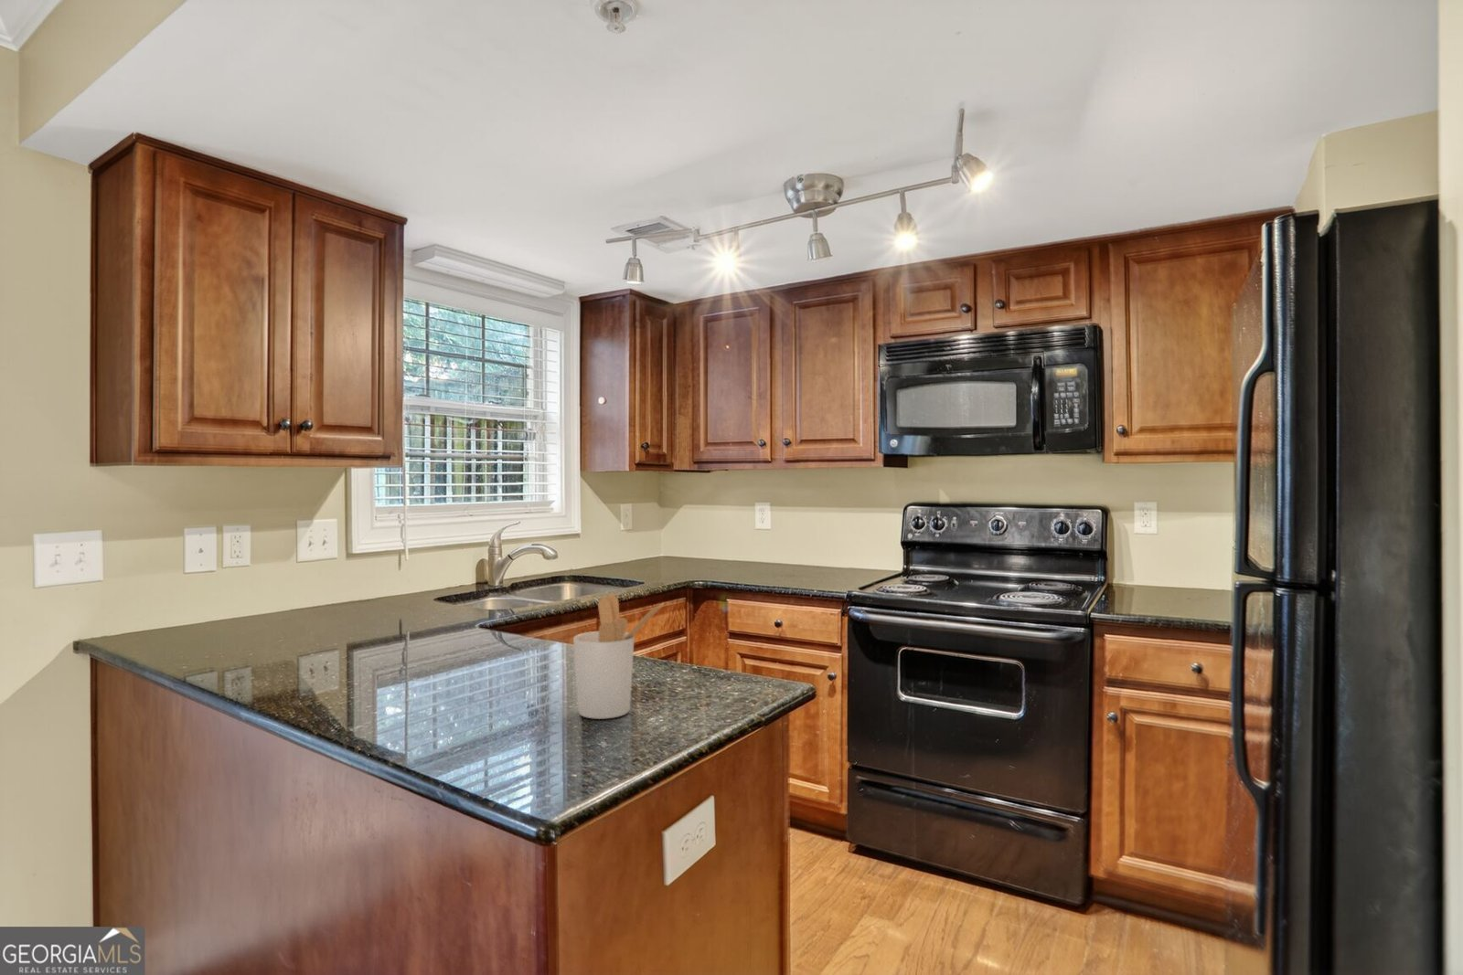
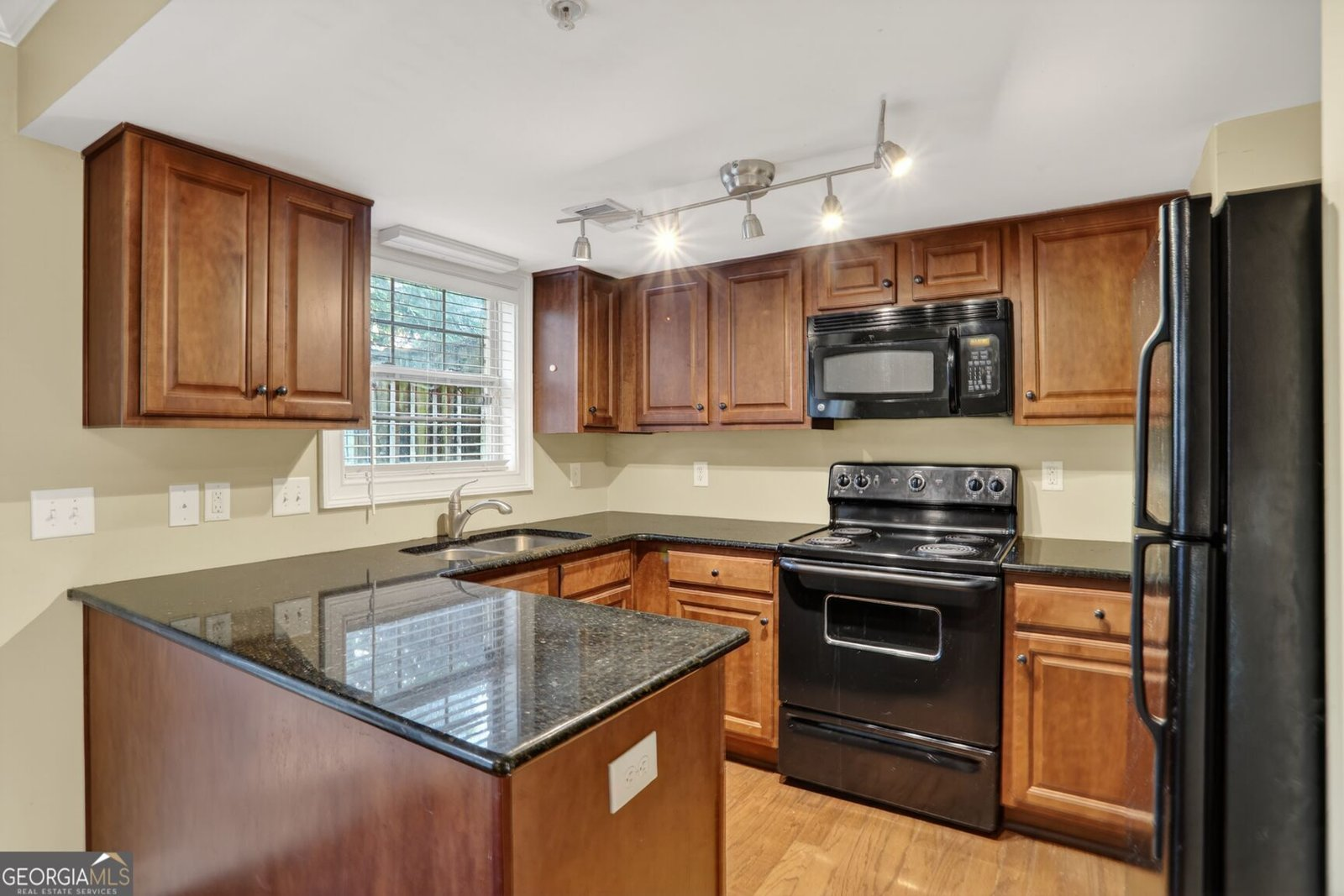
- utensil holder (620, 655)
